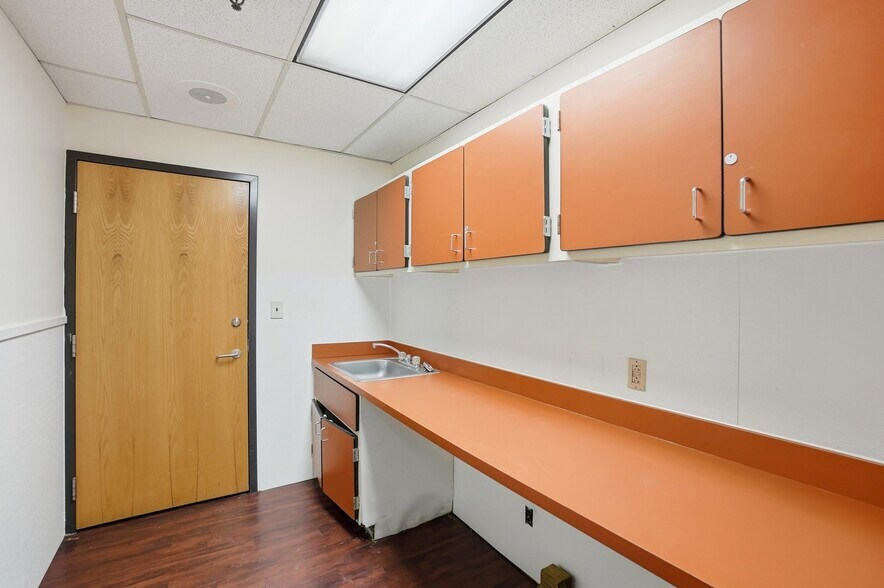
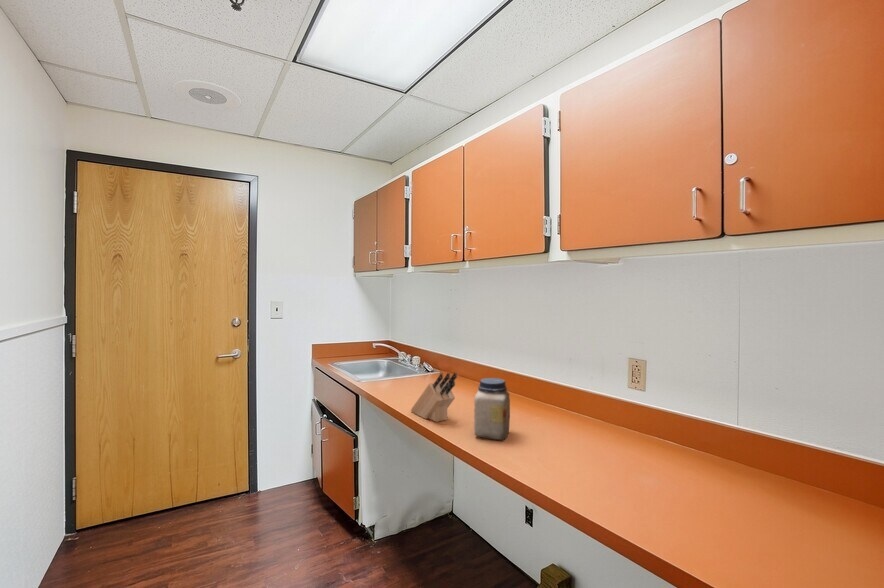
+ knife block (434, 392)
+ jar (492, 407)
